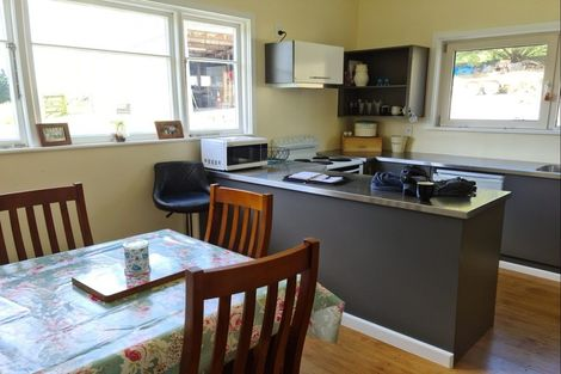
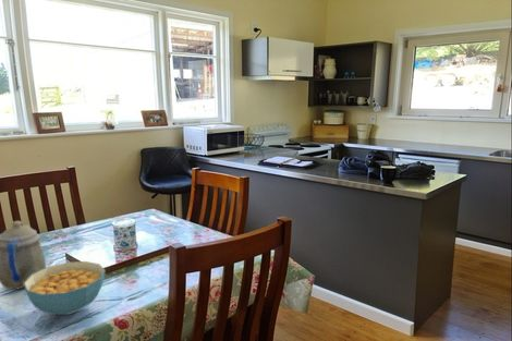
+ teapot (20, 252)
+ cereal bowl (66, 292)
